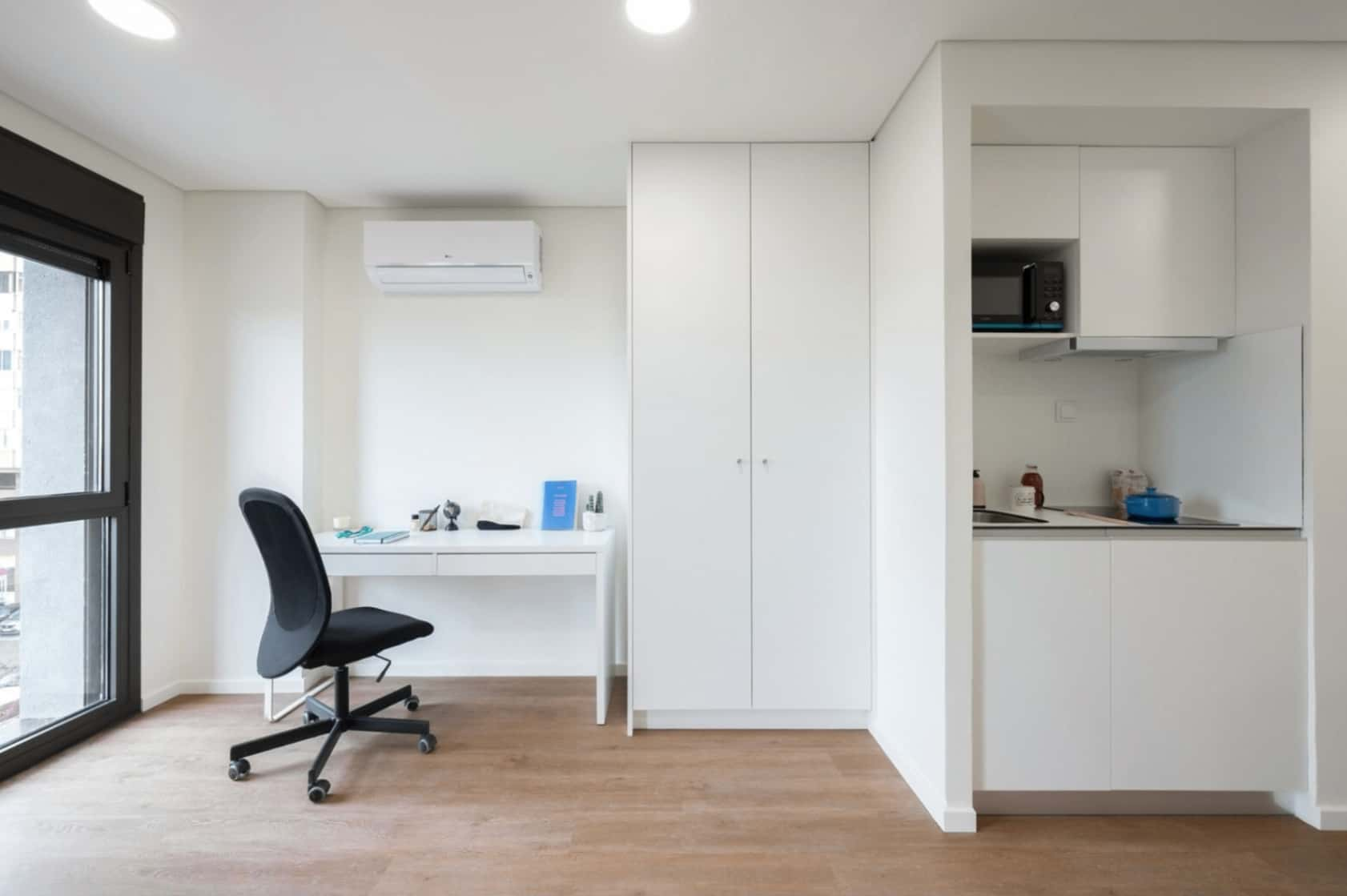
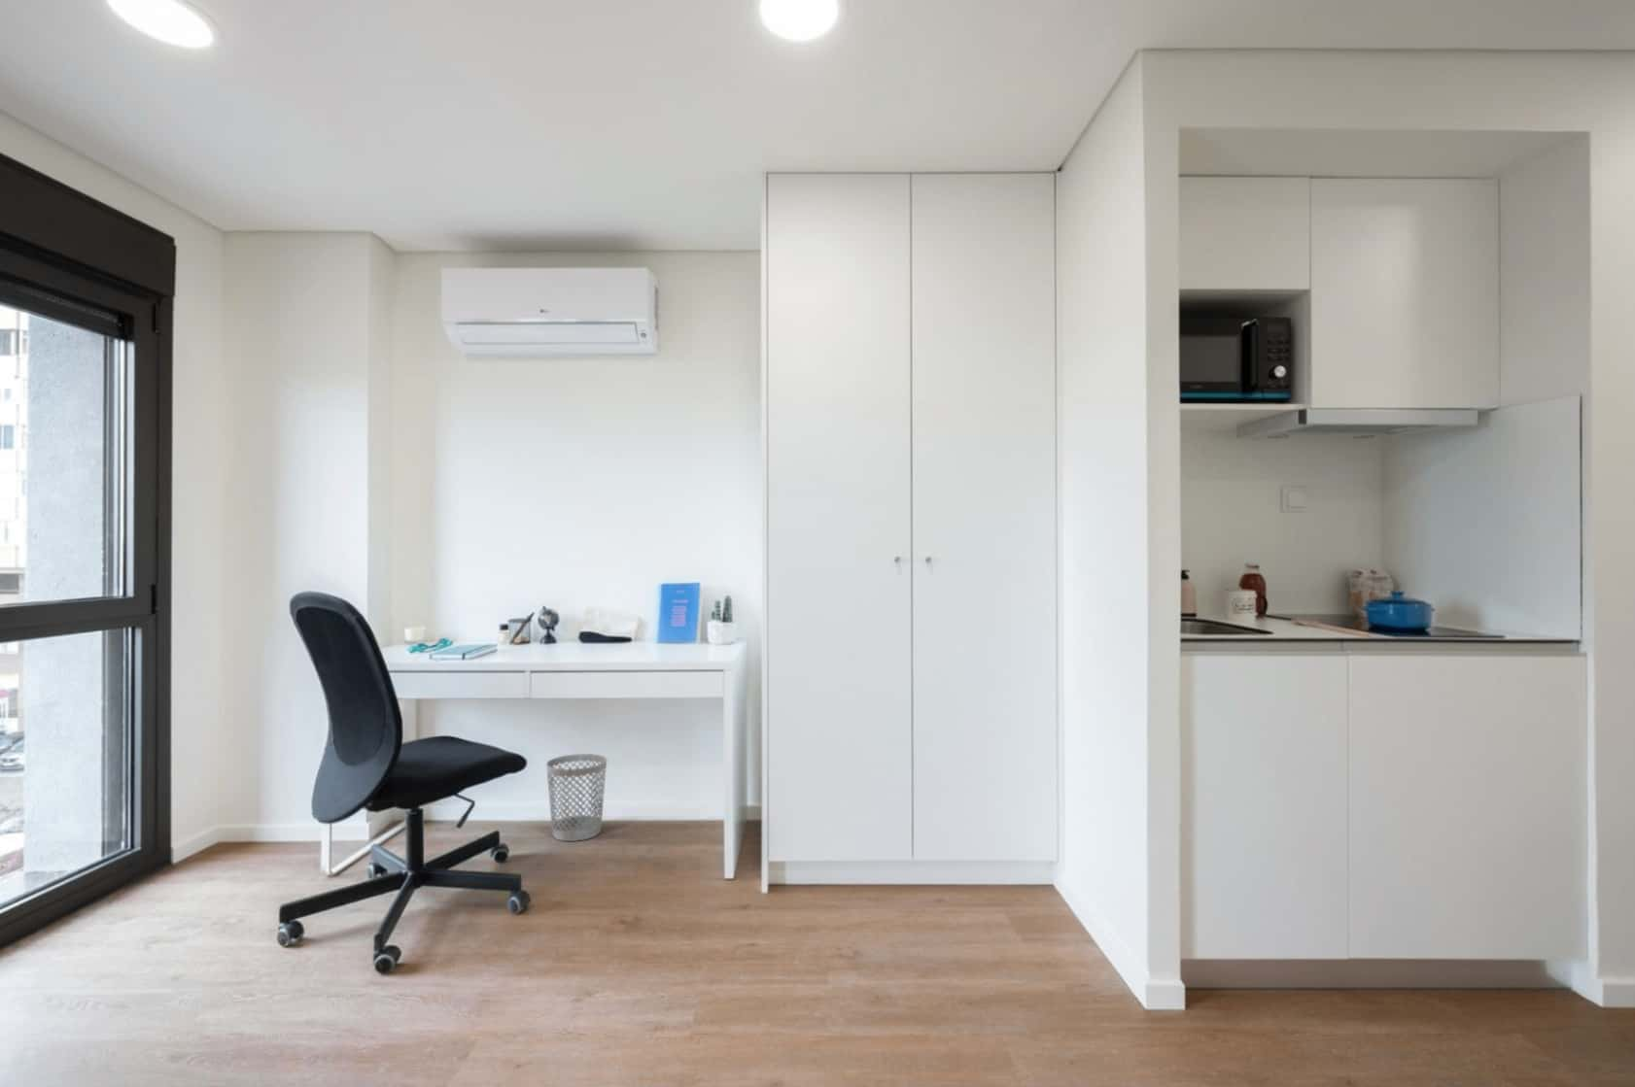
+ wastebasket (577, 797)
